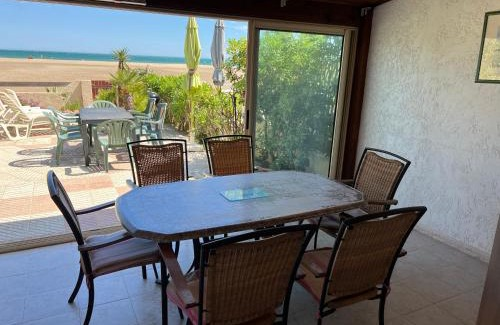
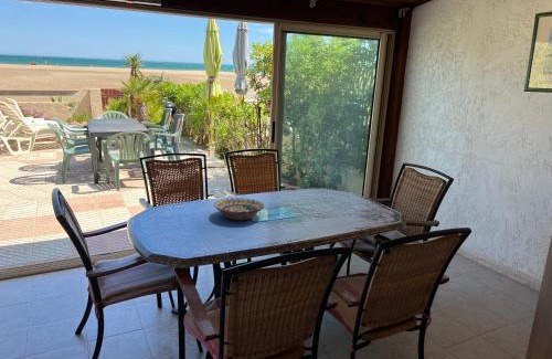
+ decorative bowl (238, 210)
